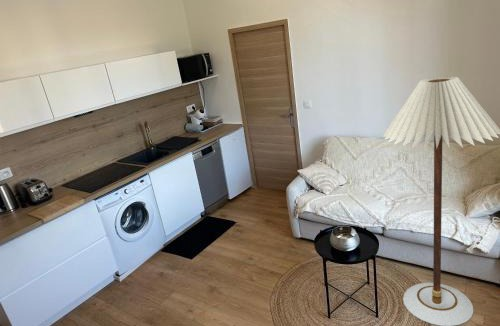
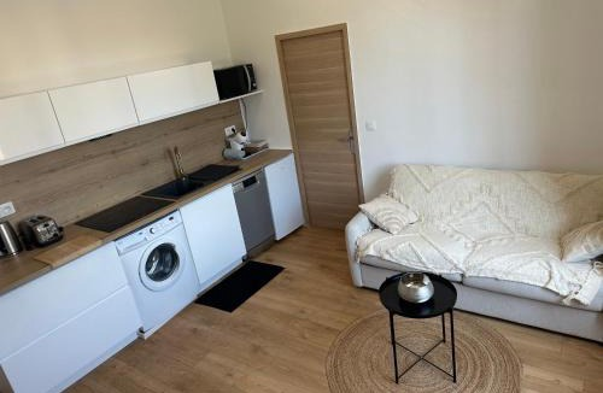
- floor lamp (437, 202)
